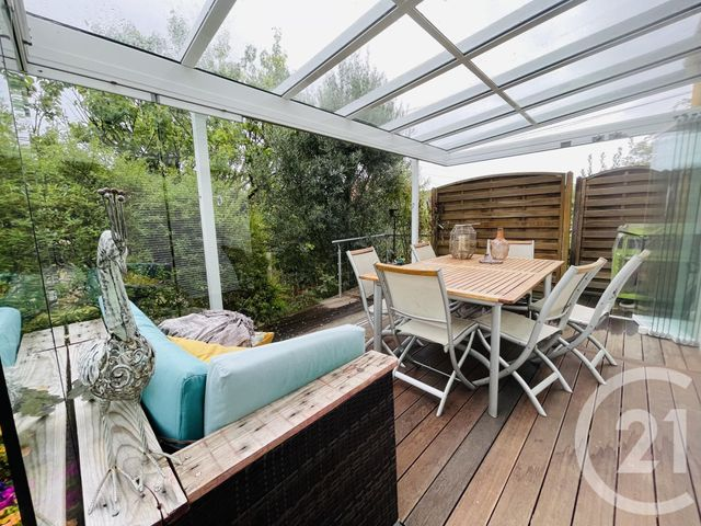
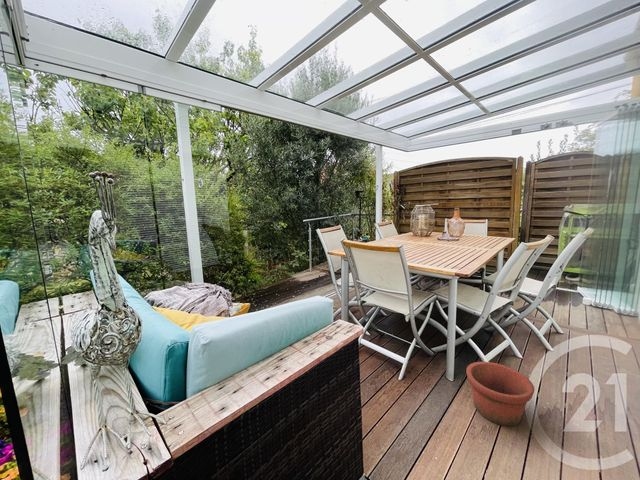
+ pot (497, 394)
